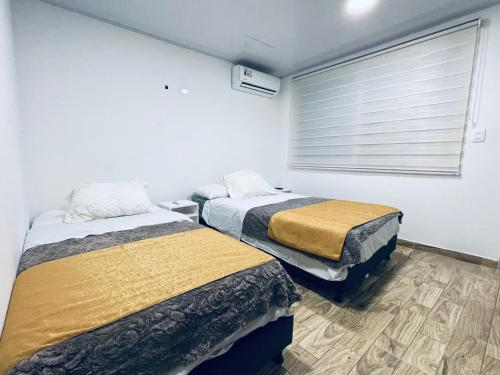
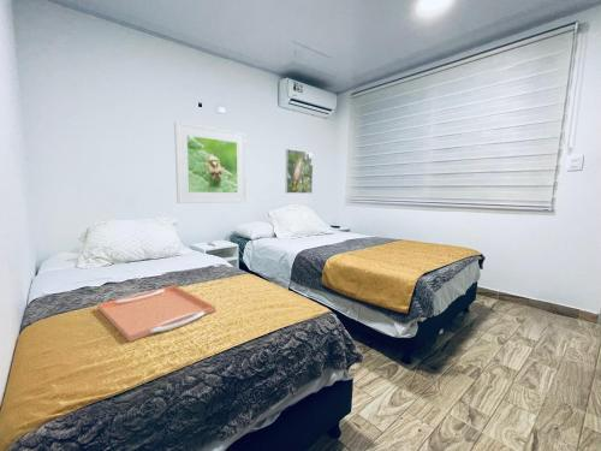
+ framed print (299, 172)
+ serving tray (156, 307)
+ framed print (213, 166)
